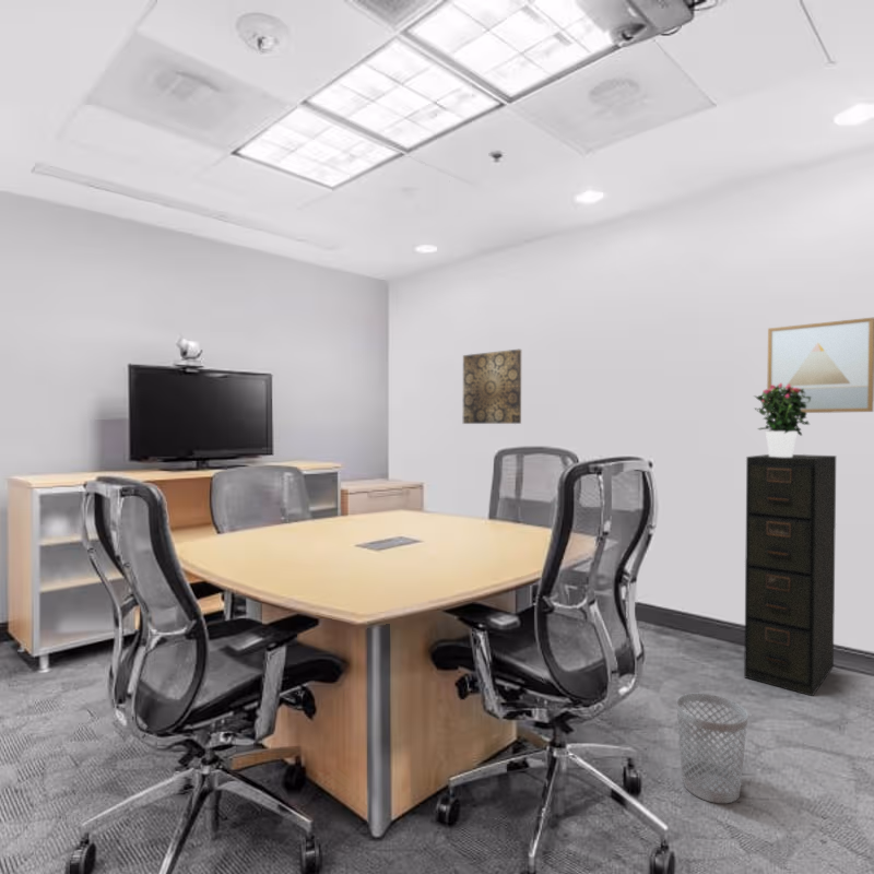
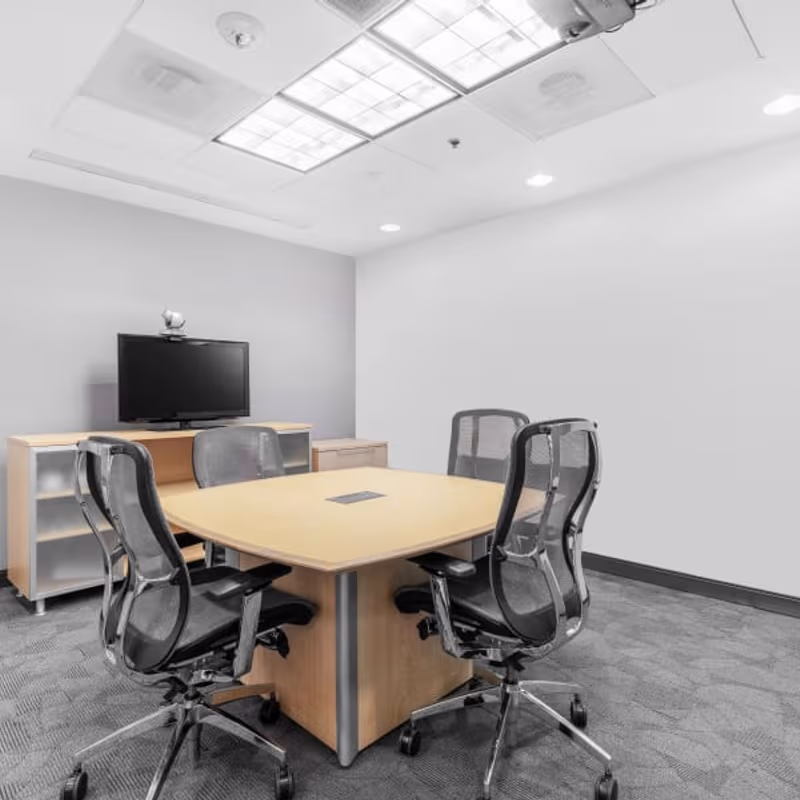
- wall art (817, 367)
- filing cabinet (790, 565)
- wall art (491, 388)
- wastebasket (710, 747)
- potted flower (781, 420)
